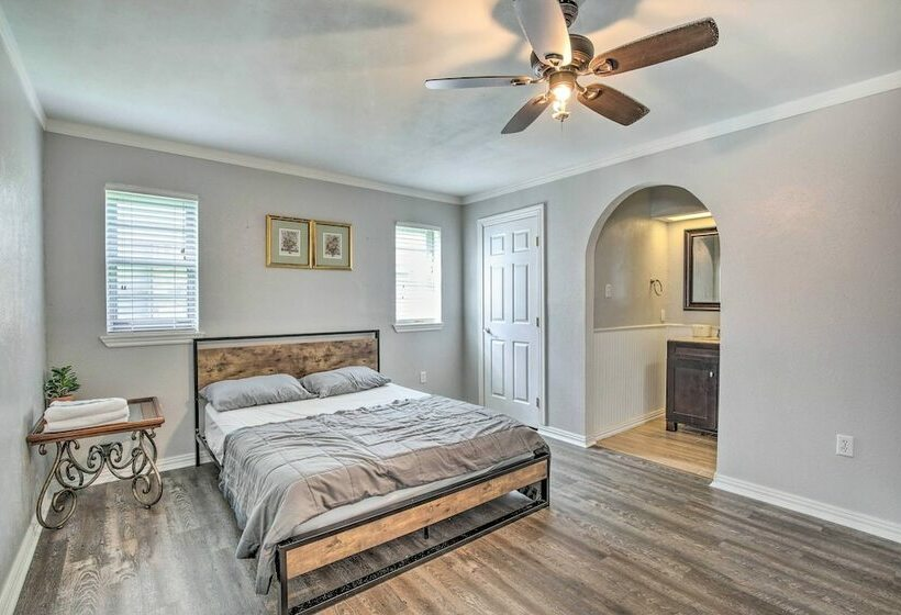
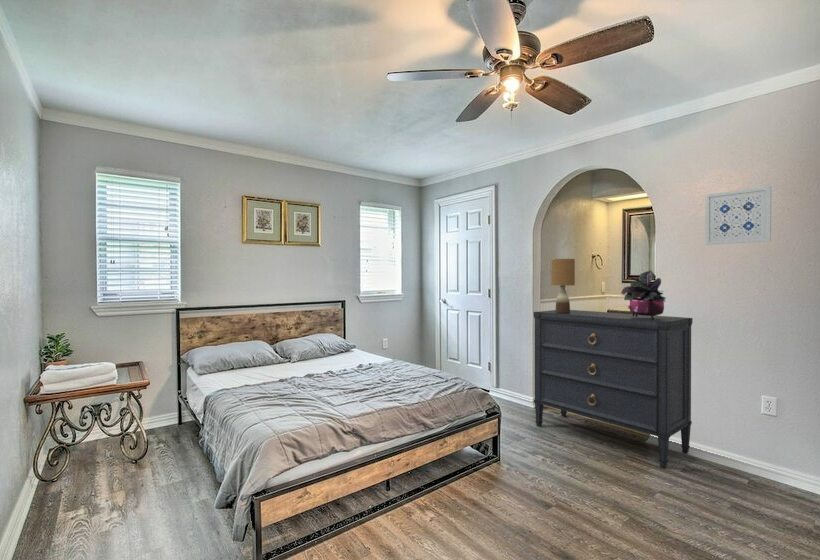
+ table lamp (562, 285)
+ wall art (736, 216)
+ potted plant (645, 294)
+ dresser (606, 376)
